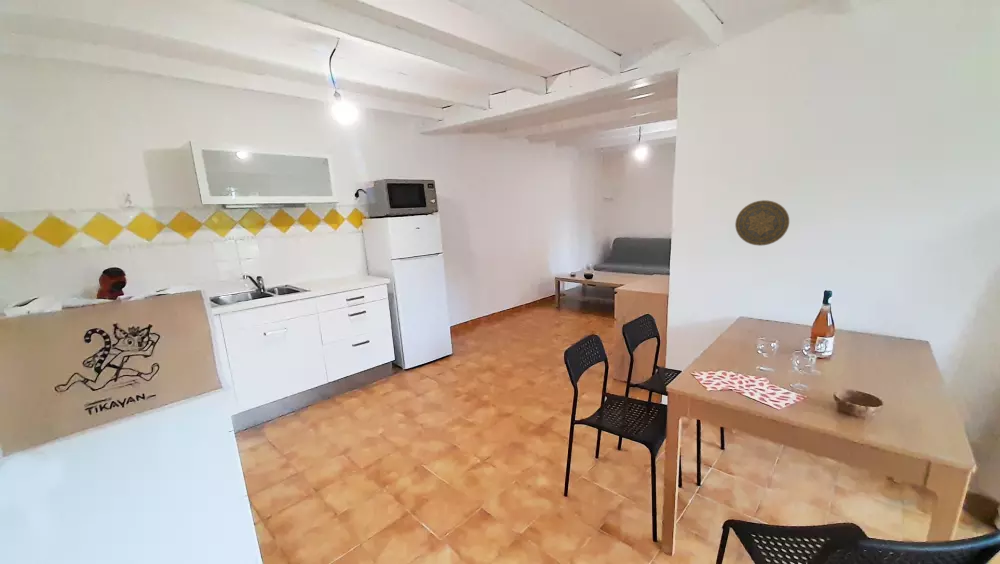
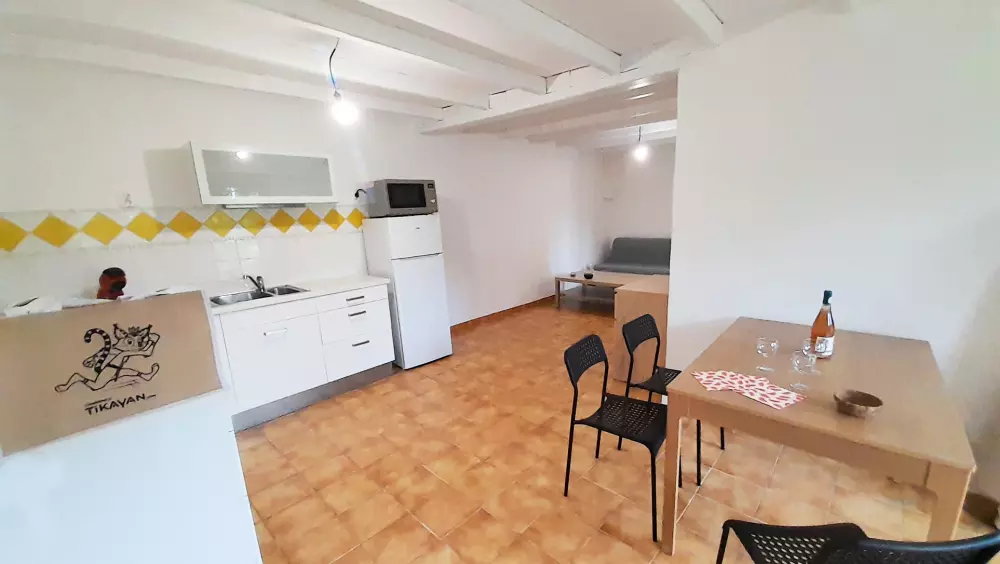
- decorative plate (761, 223)
